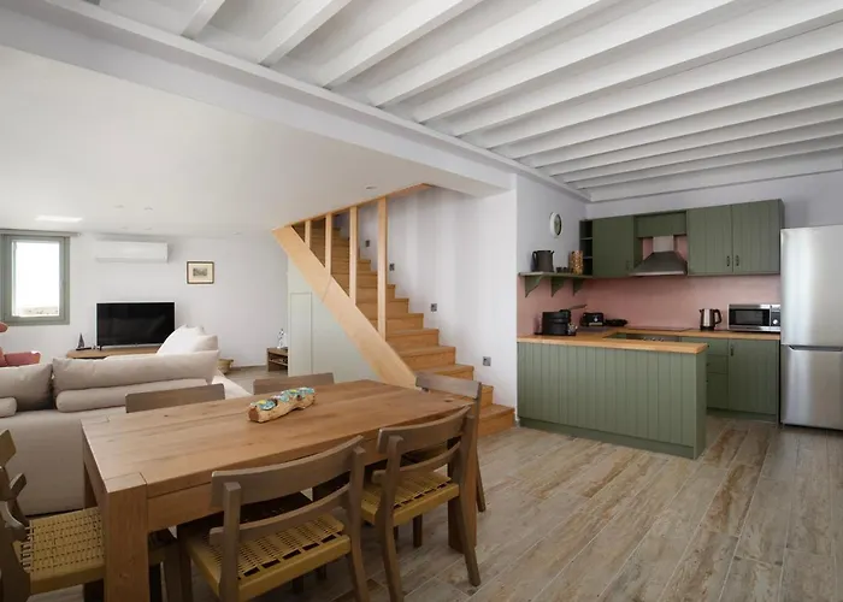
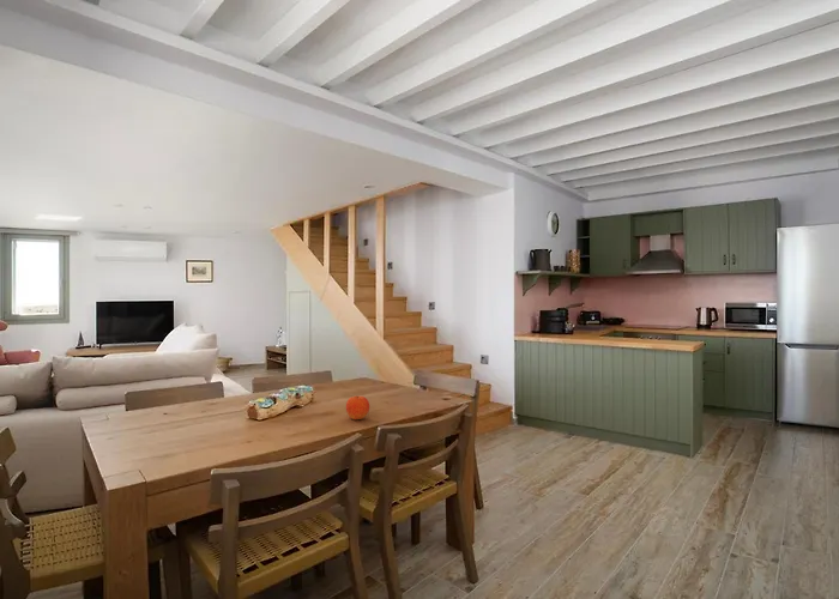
+ fruit (357, 407)
